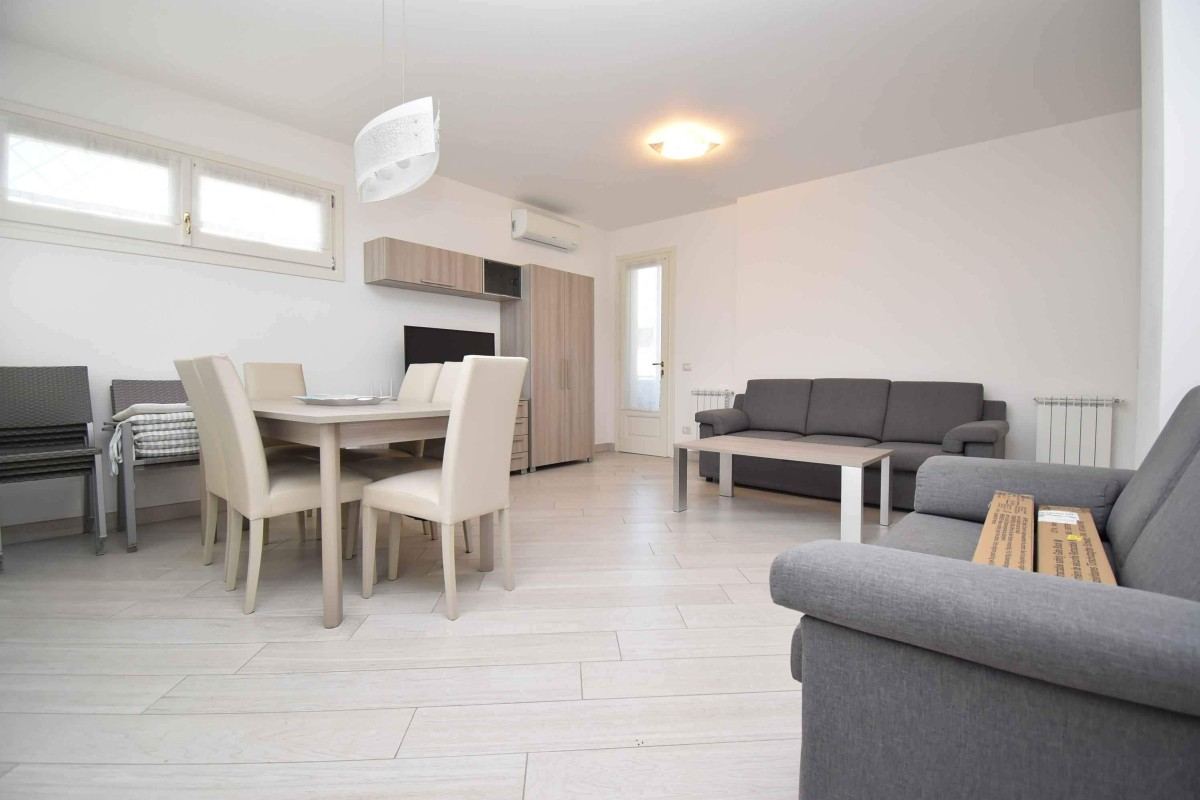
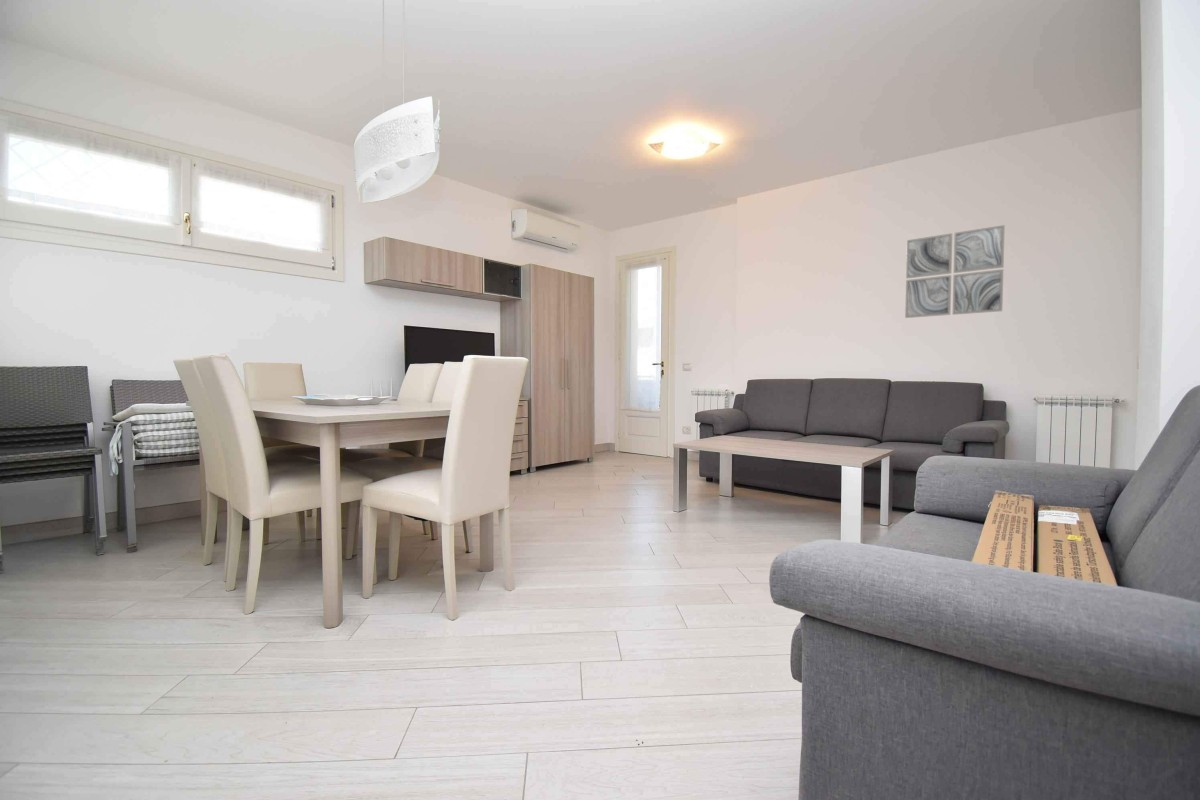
+ wall art (950, 273)
